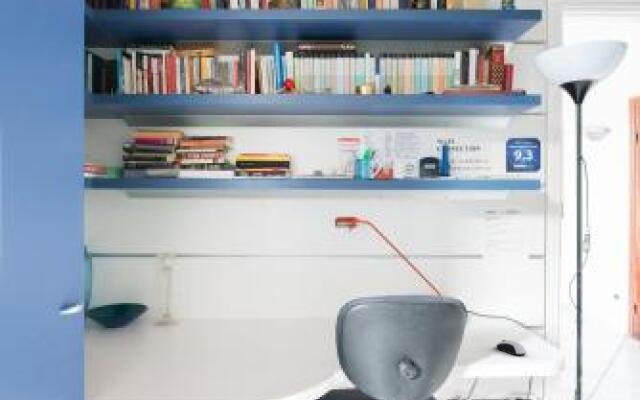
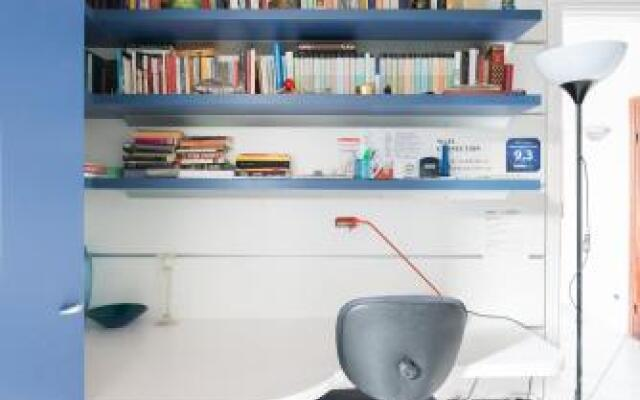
- computer mouse (511, 346)
